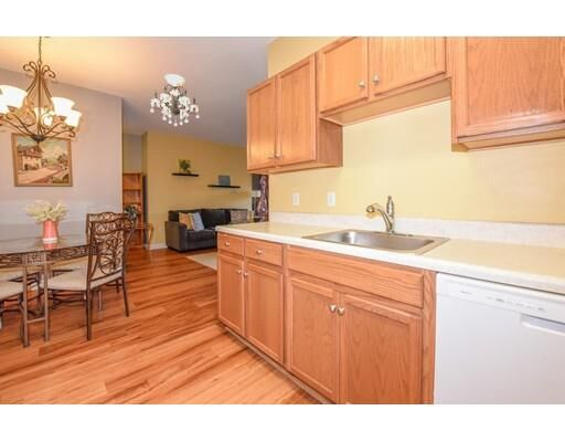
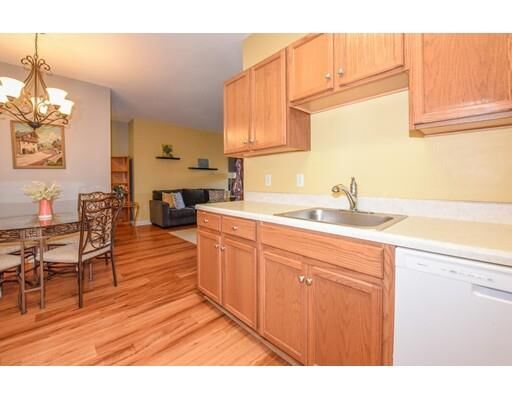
- chandelier (175, 102)
